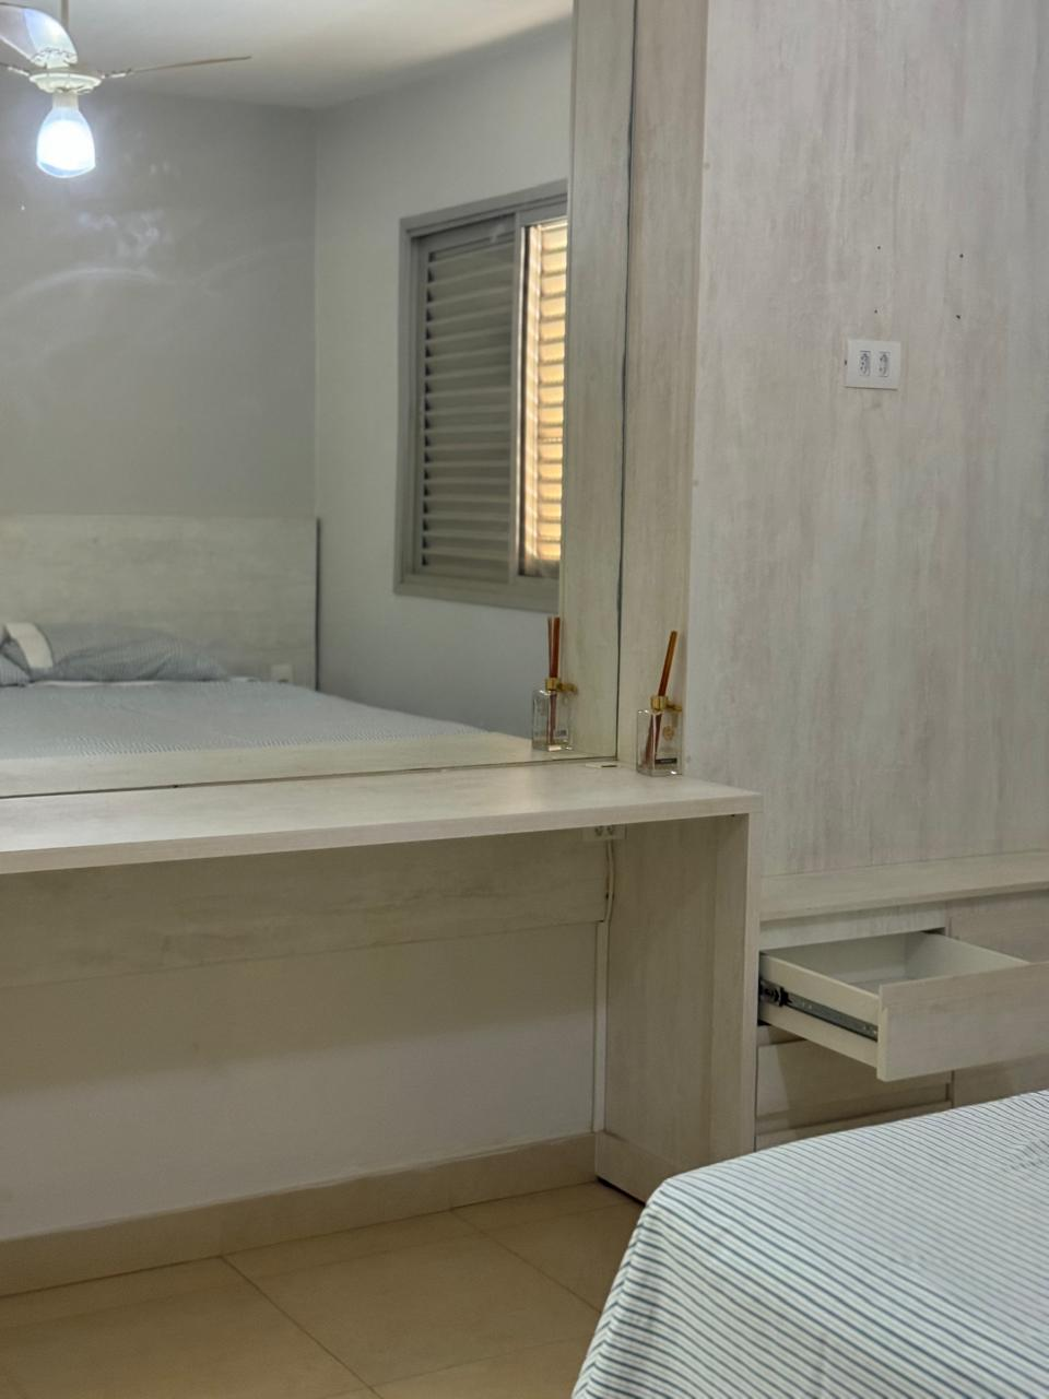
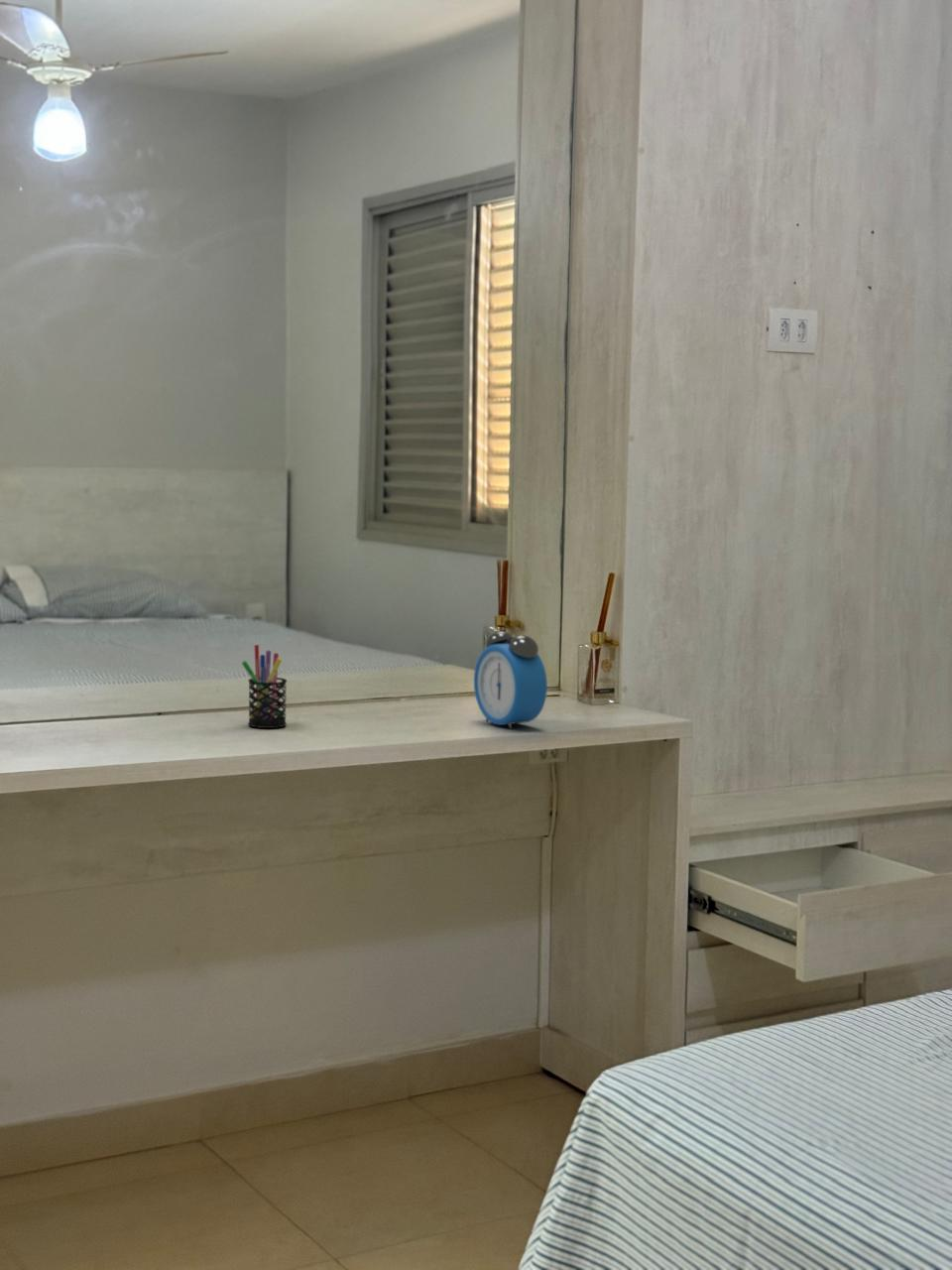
+ pen holder (262, 686)
+ alarm clock (510, 679)
